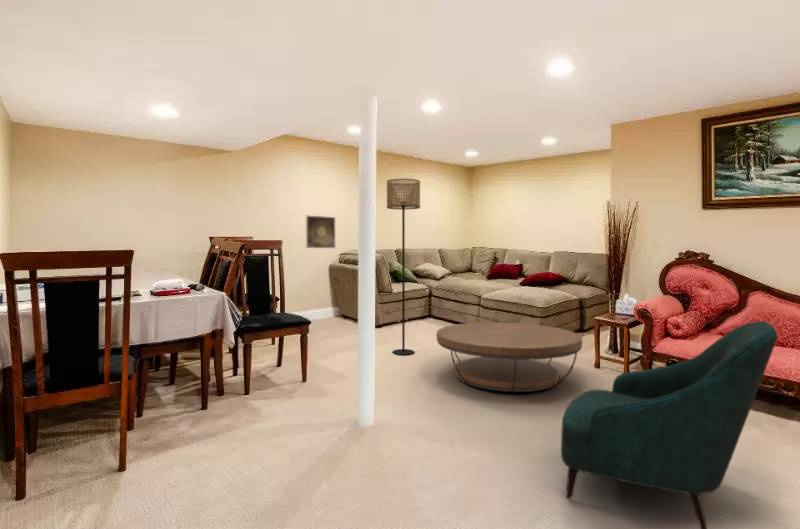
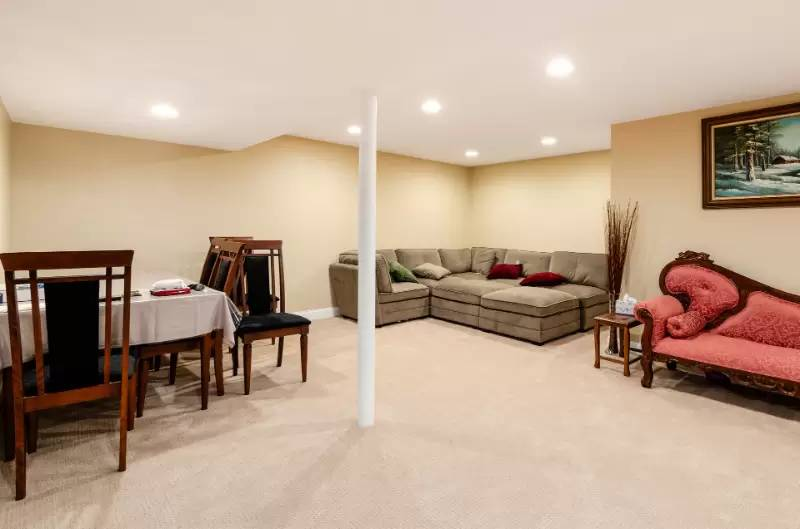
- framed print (320, 232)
- floor lamp (403, 267)
- coffee table (506, 355)
- armchair (648, 402)
